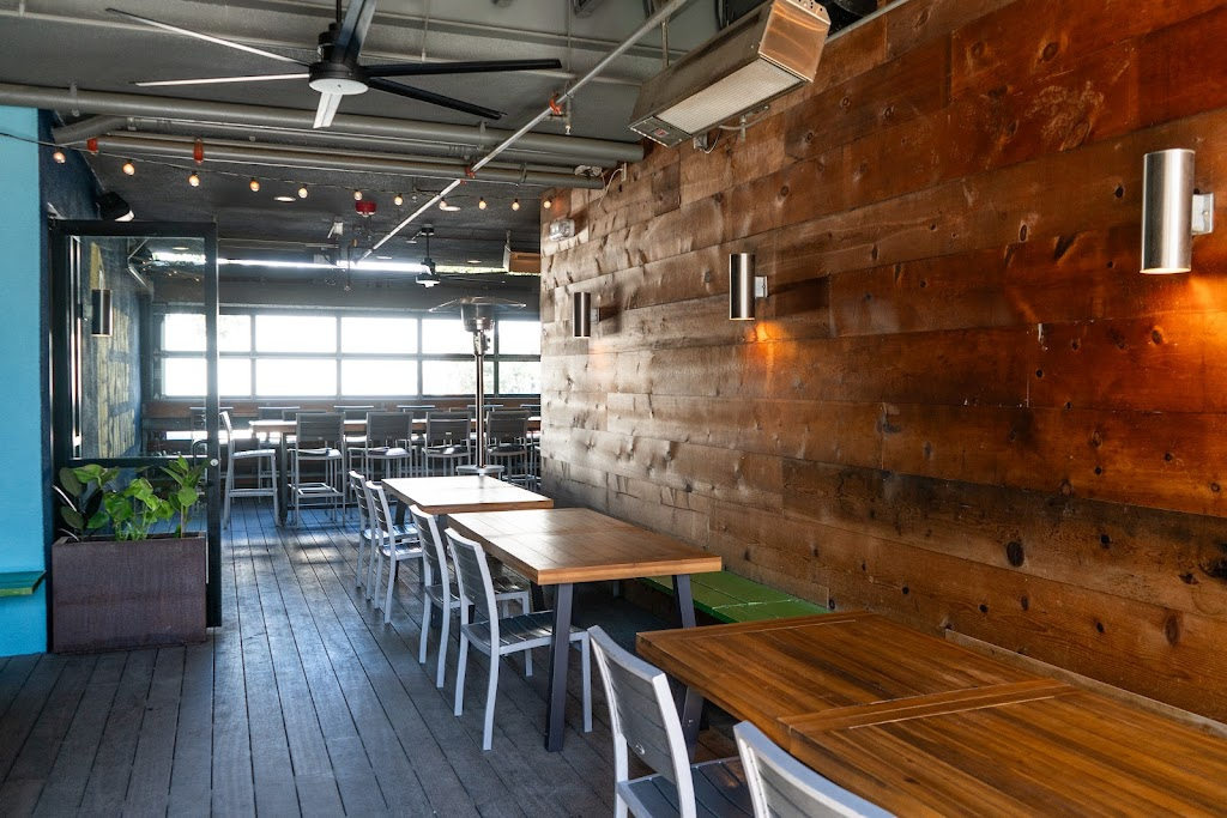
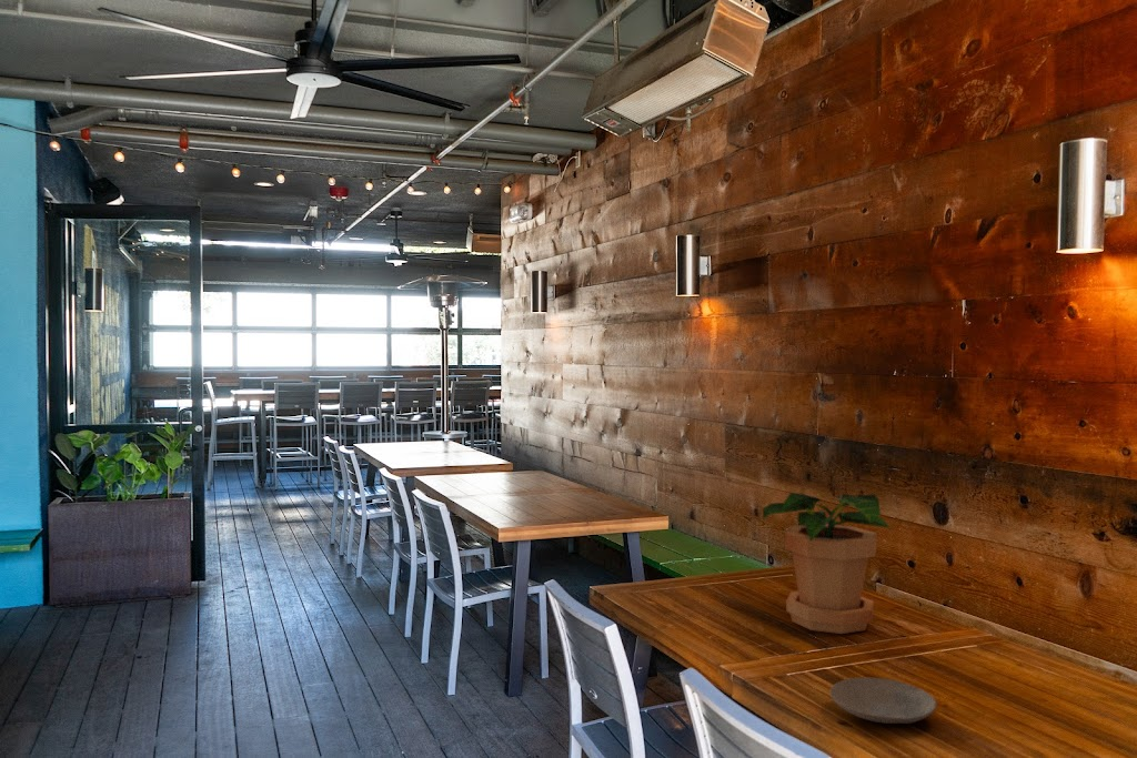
+ plate (882, 704)
+ potted plant (824, 553)
